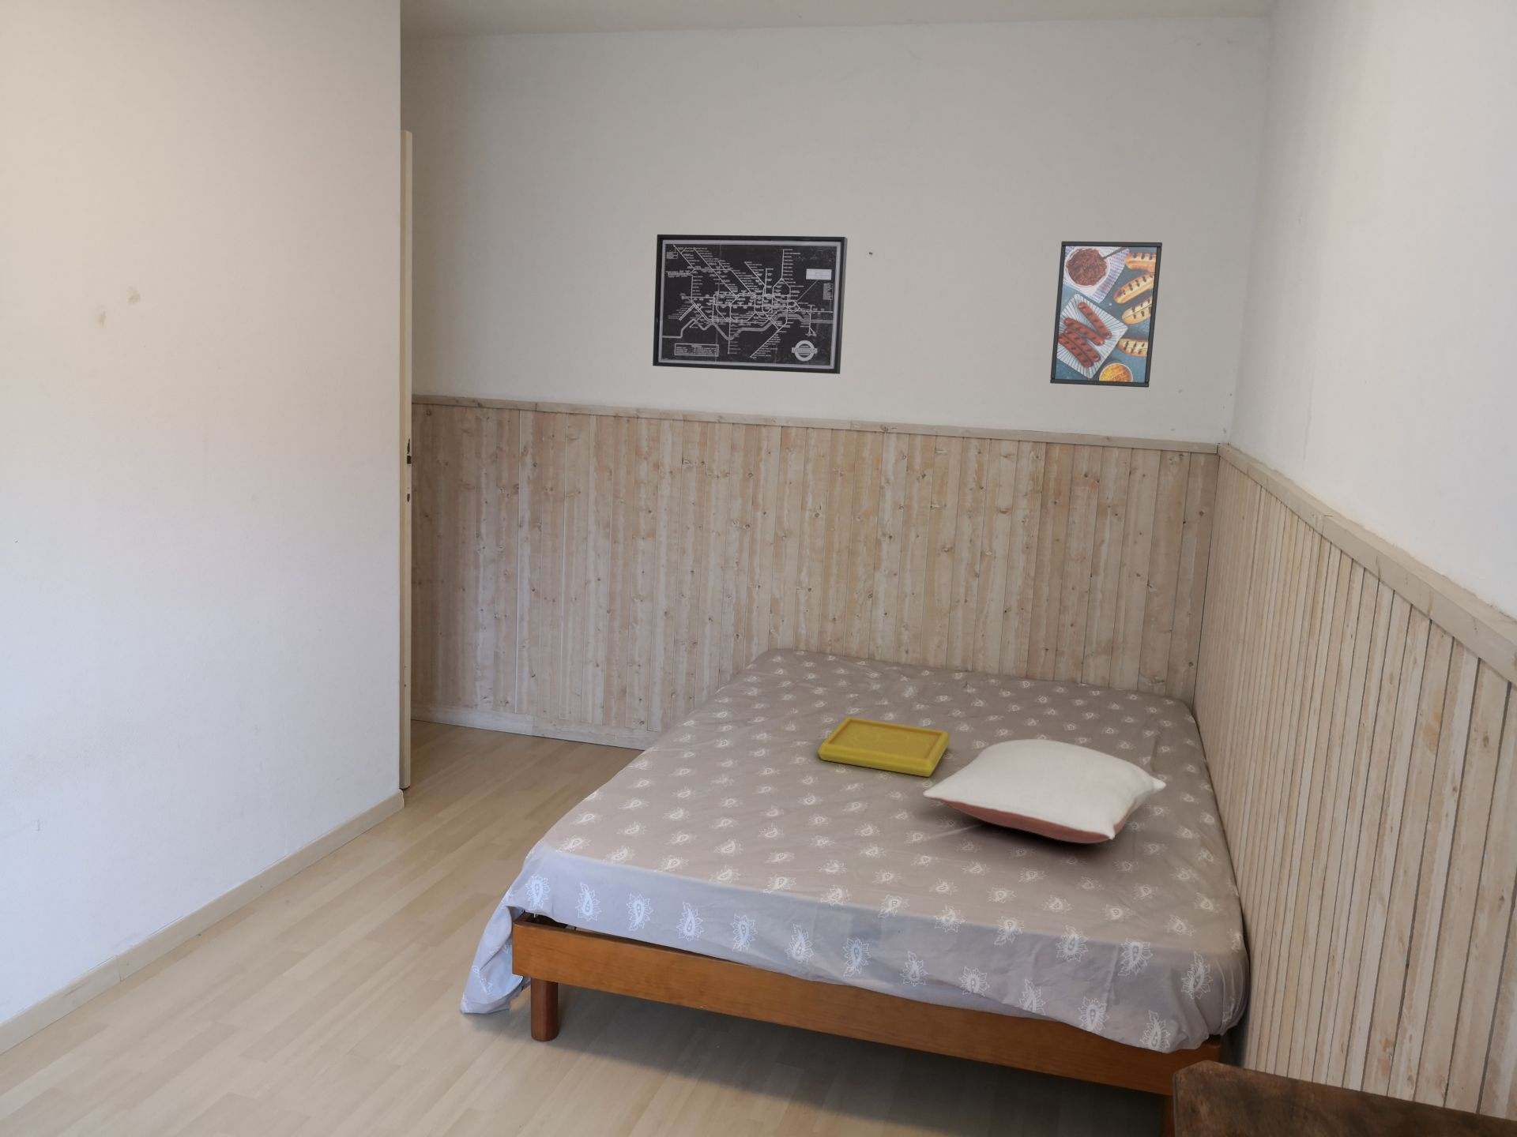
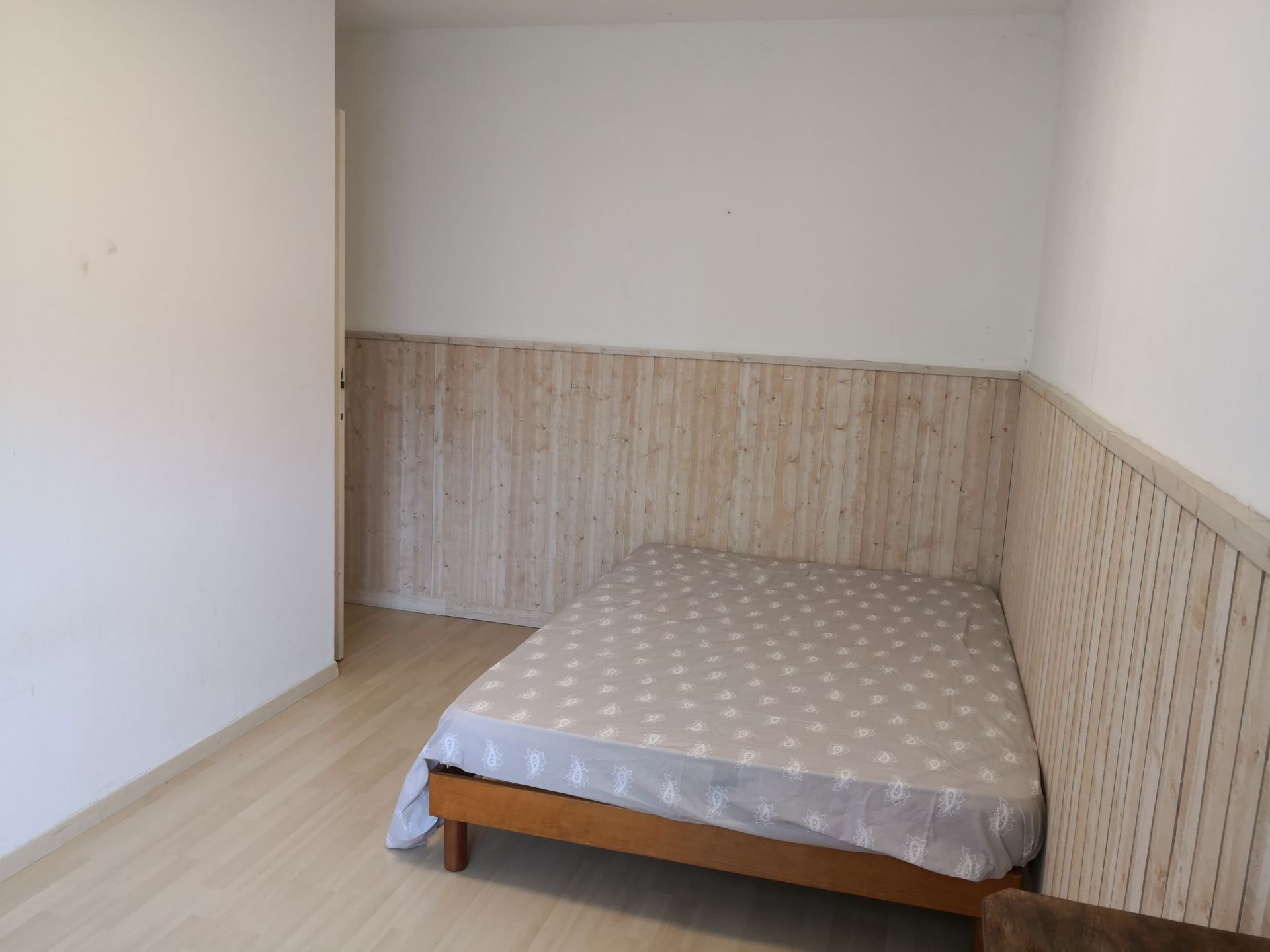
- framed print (1105, 314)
- wall art (748, 303)
- pillow (1045, 791)
- serving tray (885, 744)
